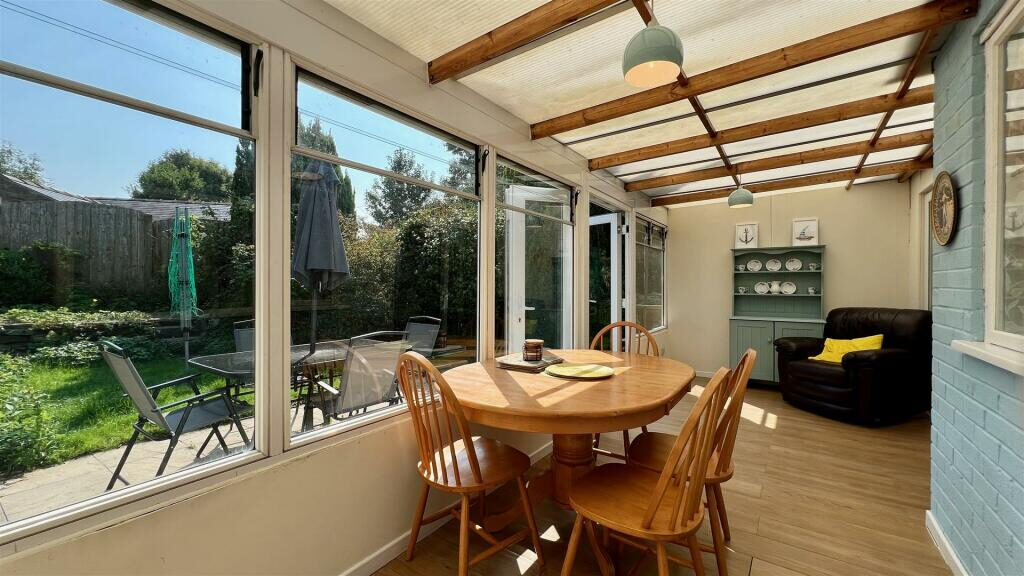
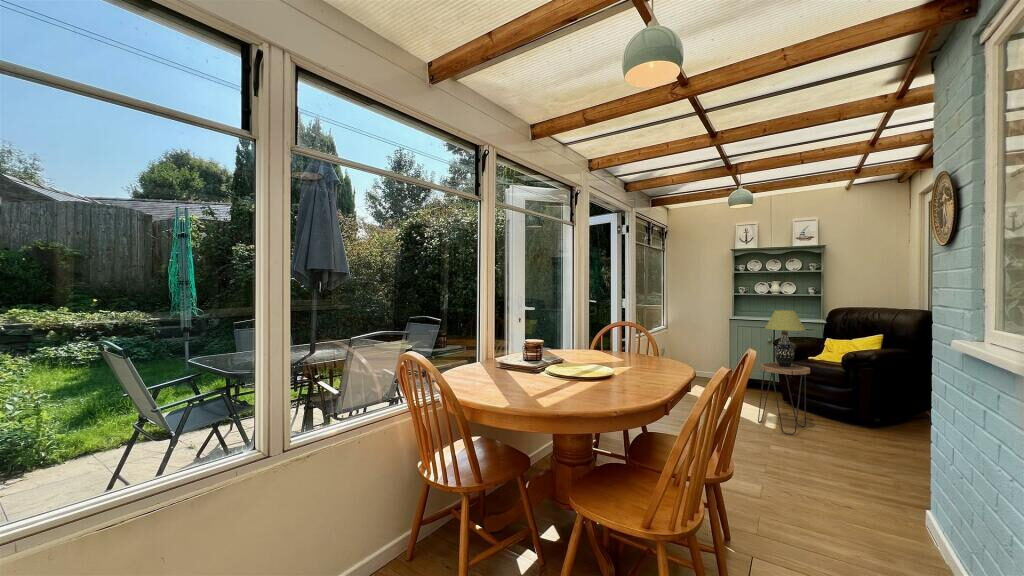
+ side table (790, 396)
+ table lamp (784, 338)
